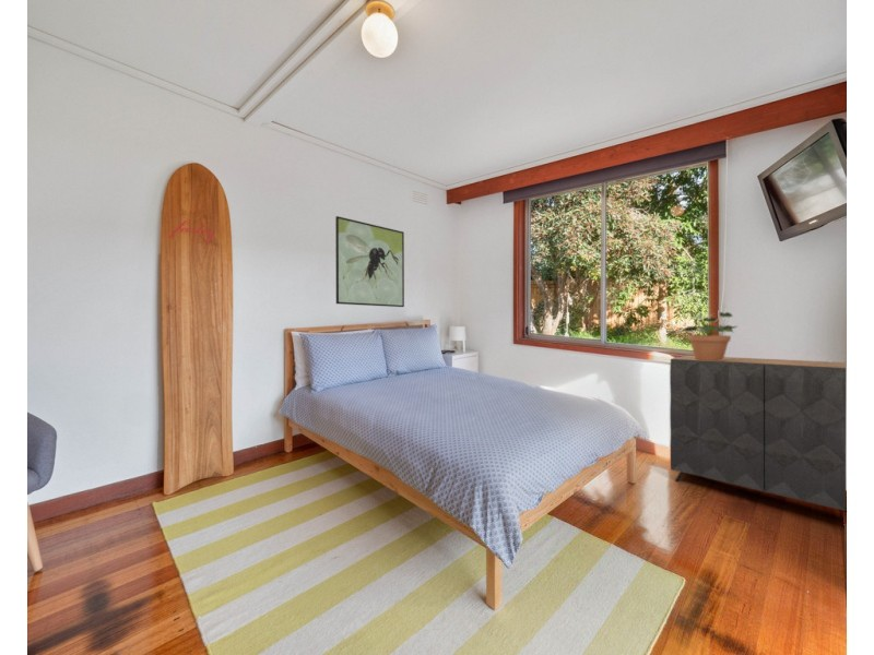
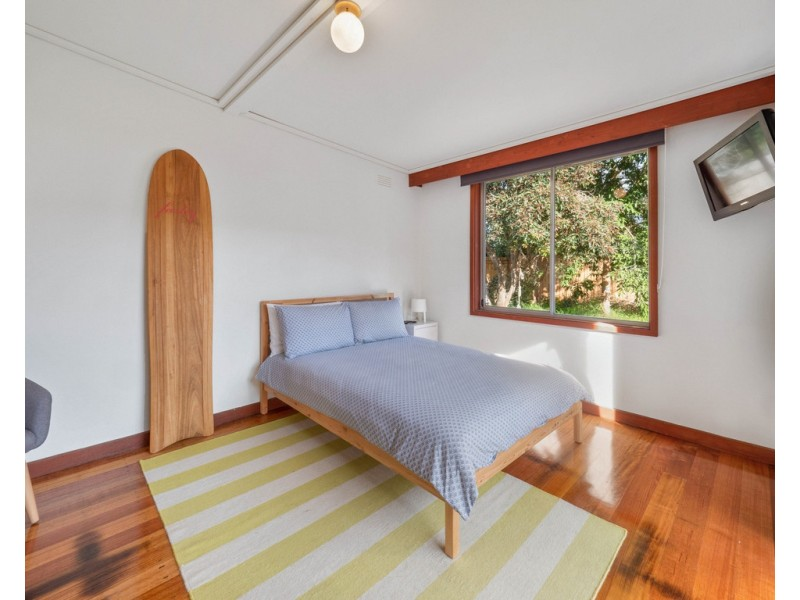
- dresser (768, 429)
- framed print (371, 264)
- potted plant (706, 335)
